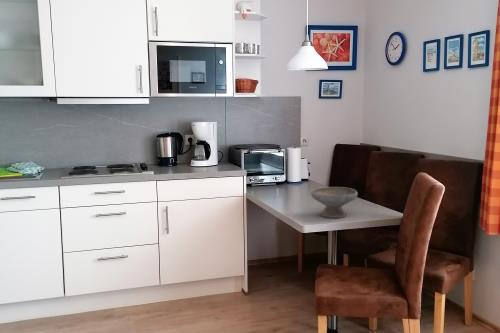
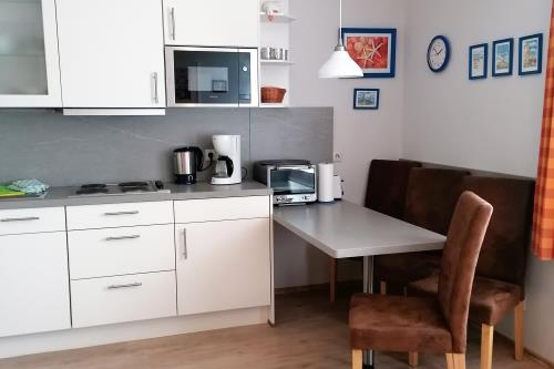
- bowl (333, 202)
